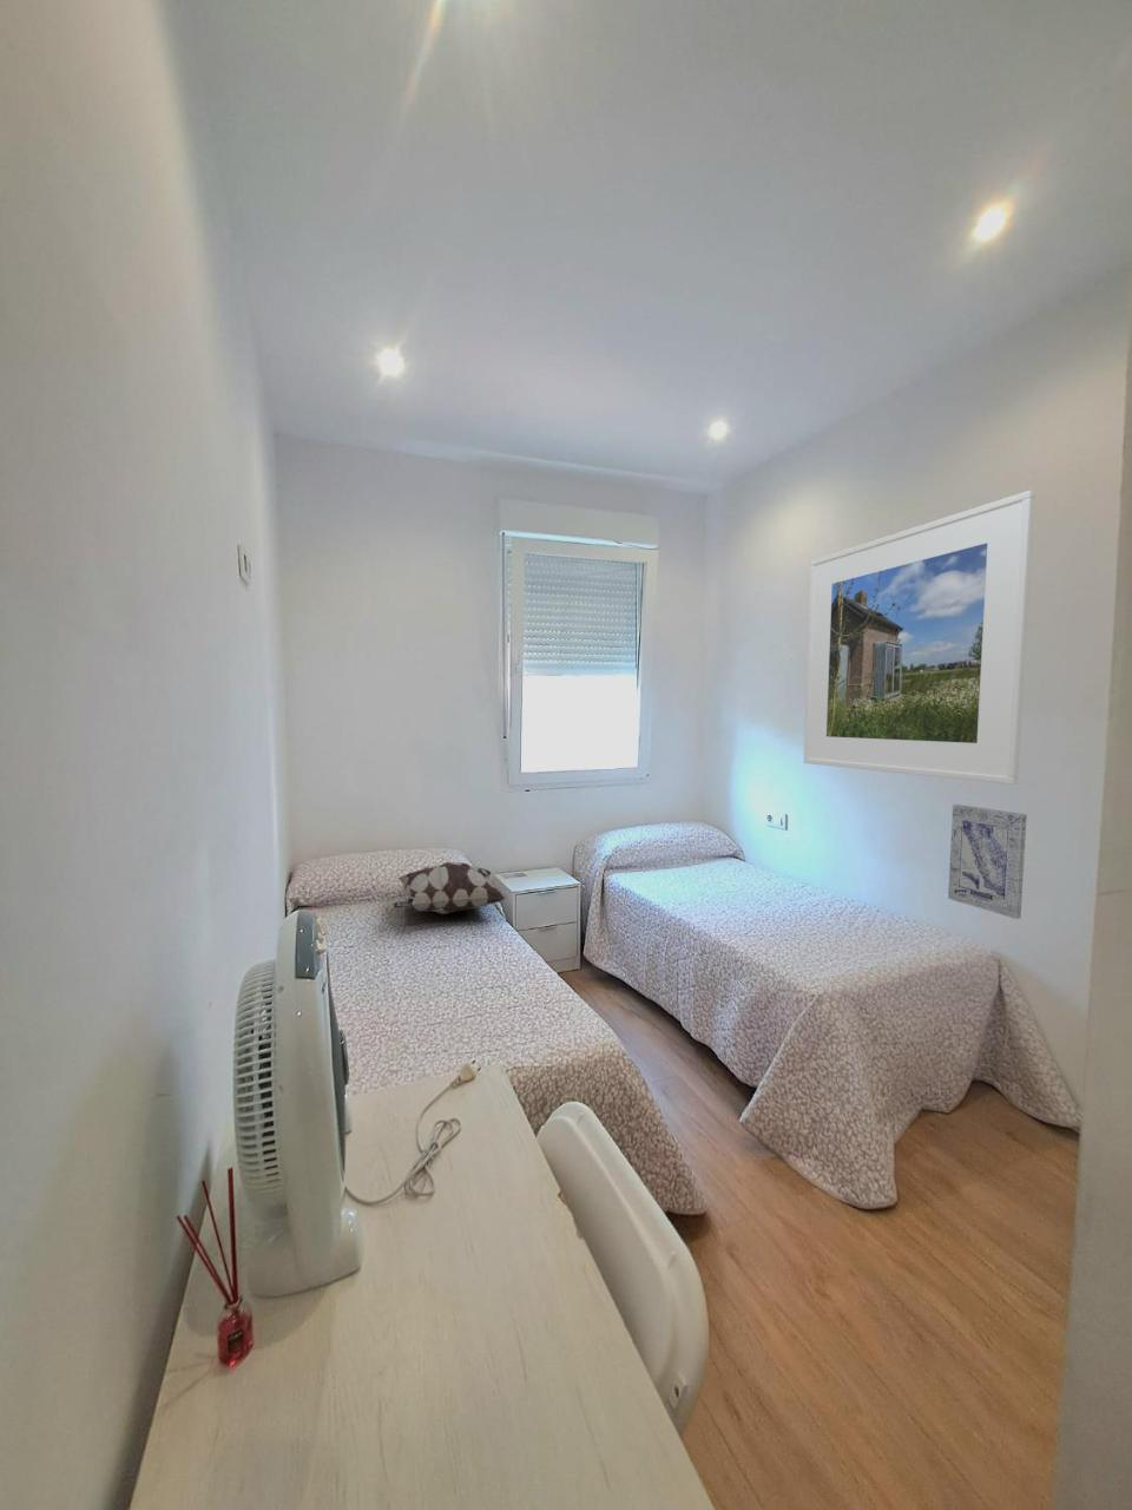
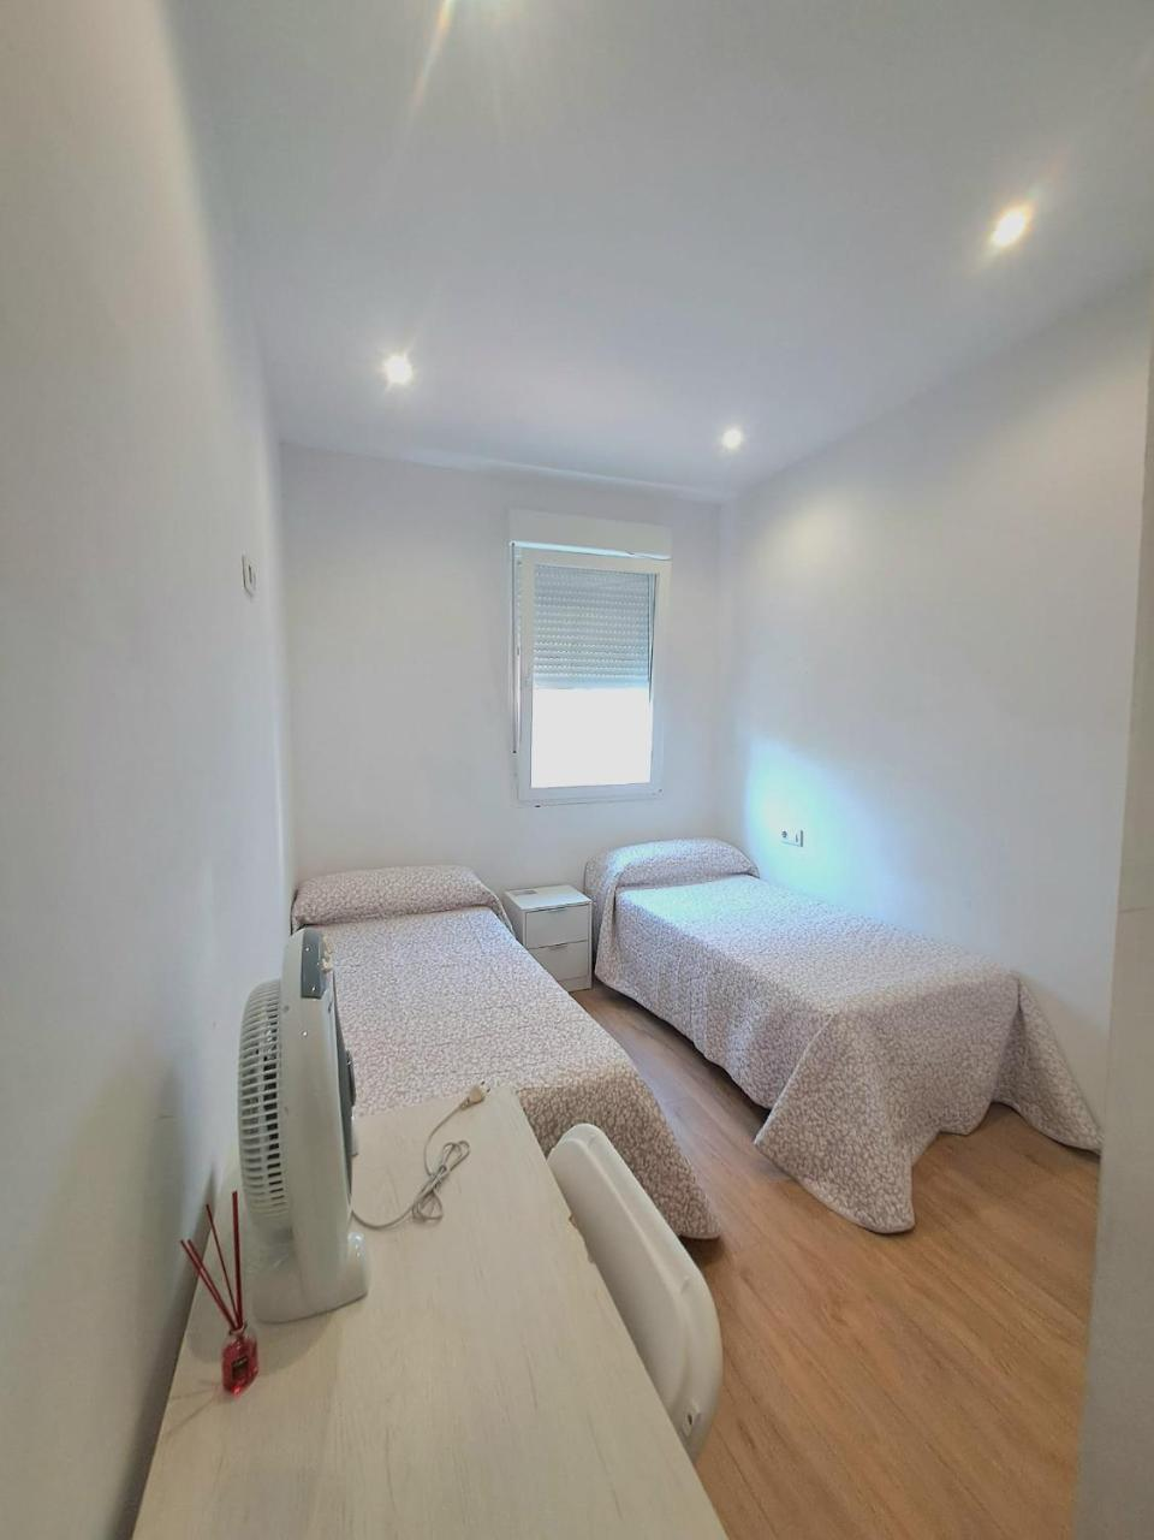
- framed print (897, 654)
- decorative pillow (447, 887)
- wall art (985, 858)
